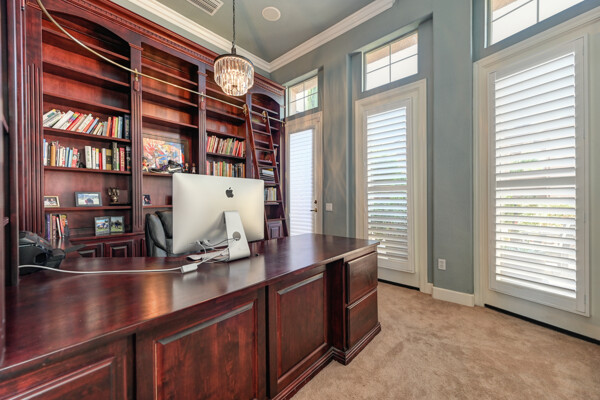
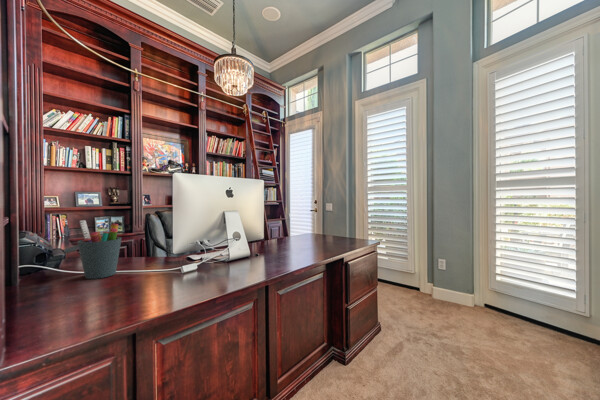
+ pen holder (101, 247)
